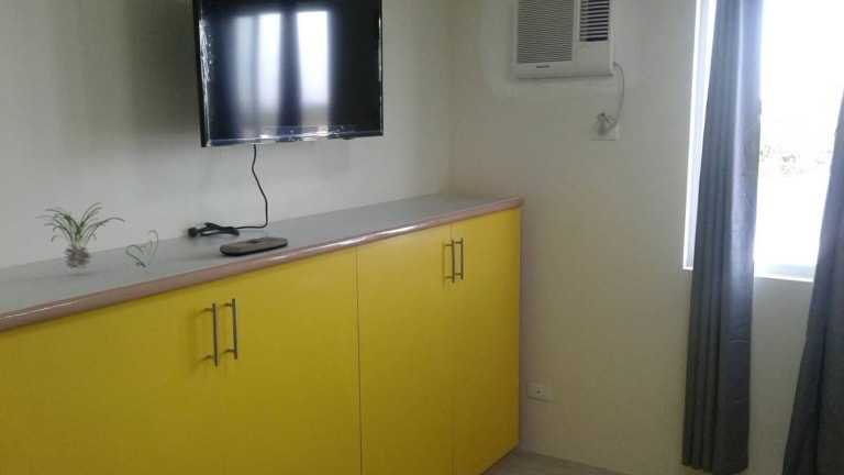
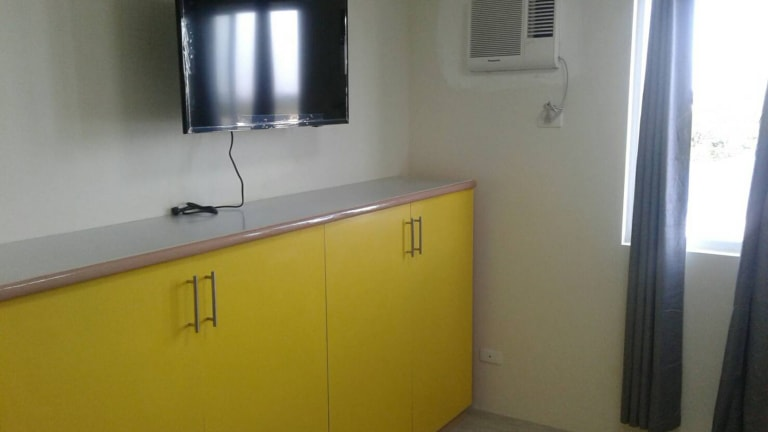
- remote control (253, 245)
- plant (96, 239)
